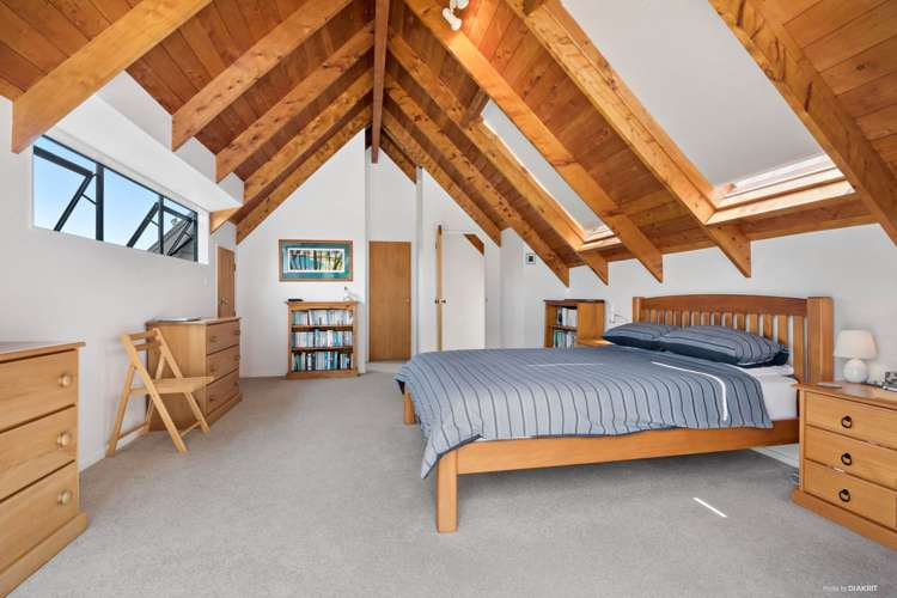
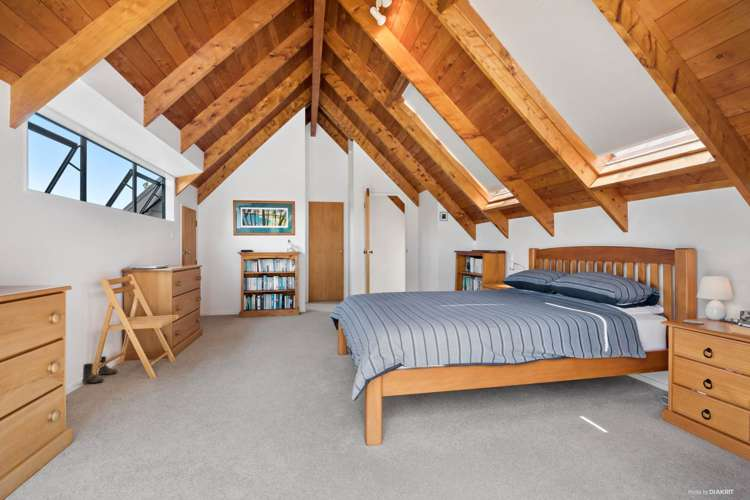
+ boots (100, 369)
